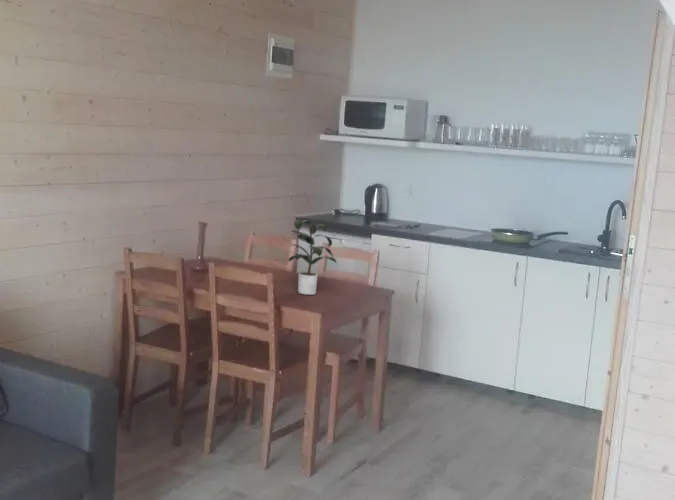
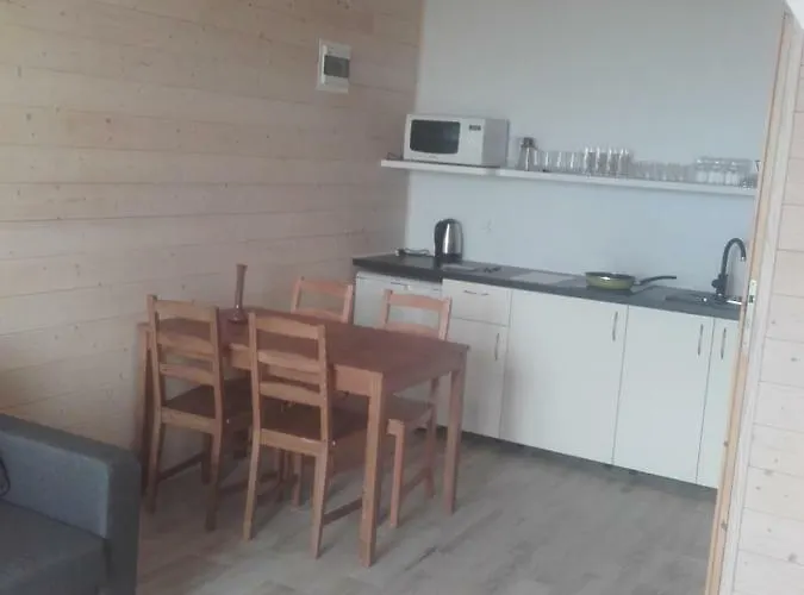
- potted plant (315, 258)
